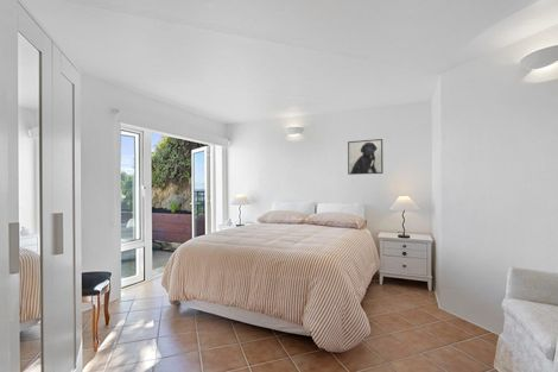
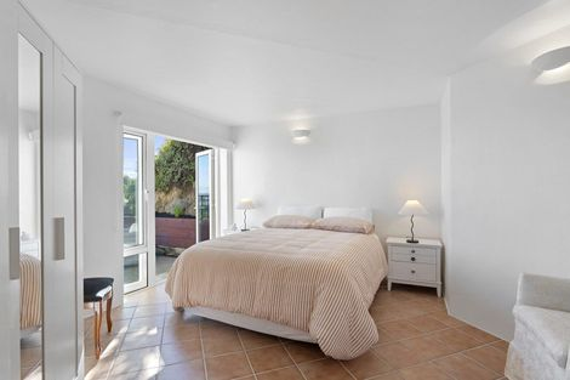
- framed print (364, 157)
